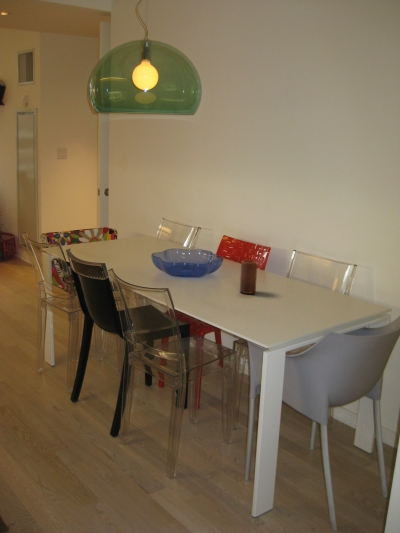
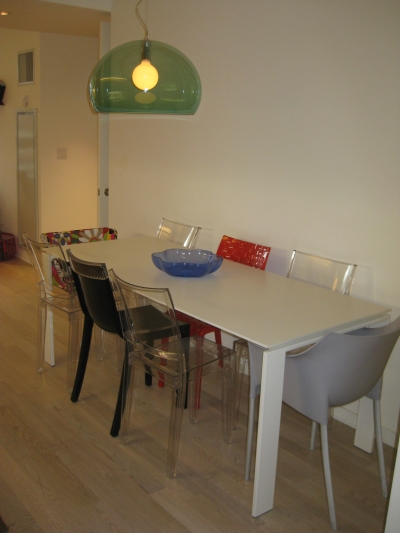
- candle (248, 276)
